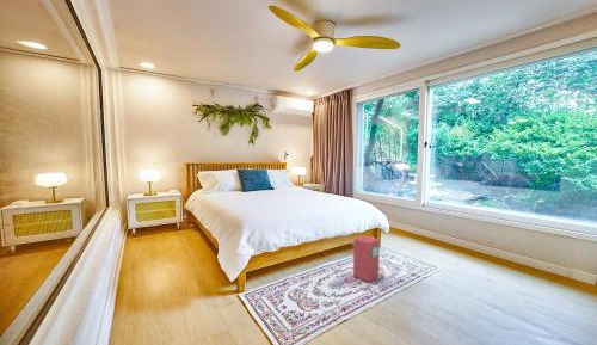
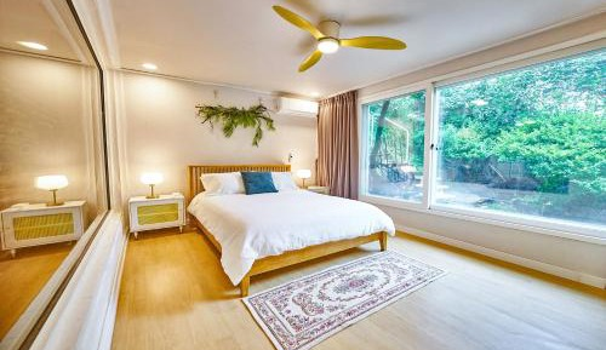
- speaker (367, 258)
